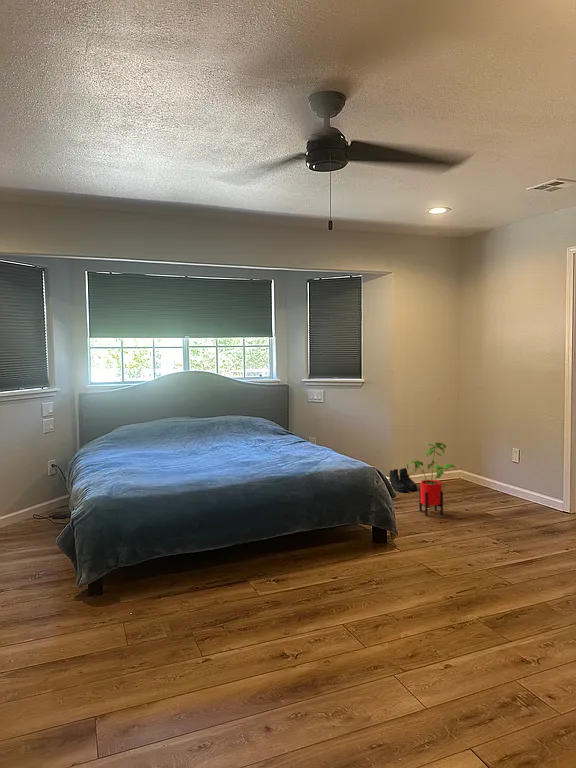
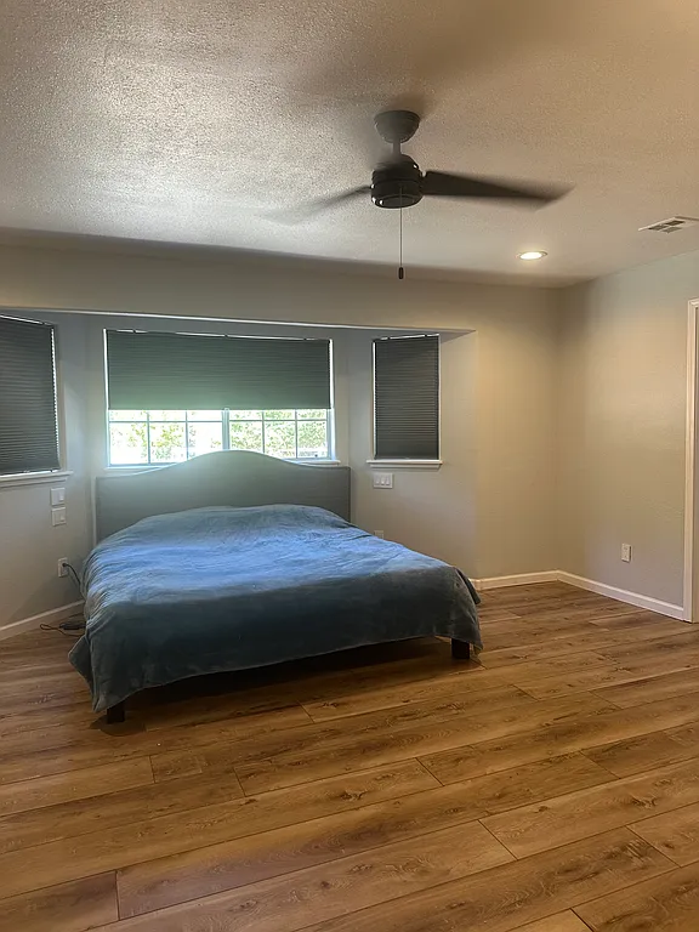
- boots (402, 478)
- house plant (431, 478)
